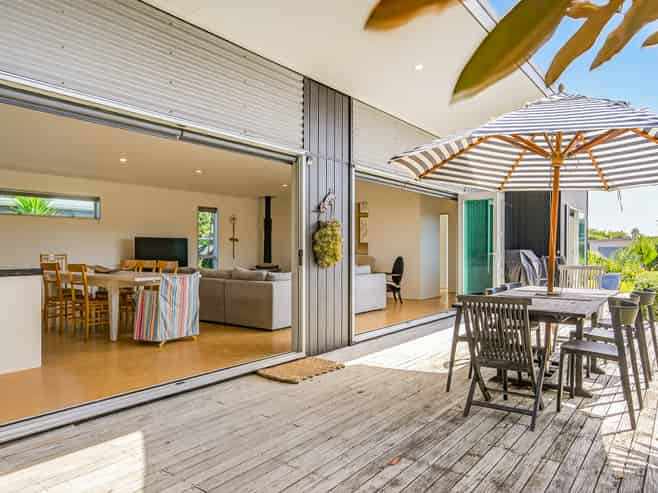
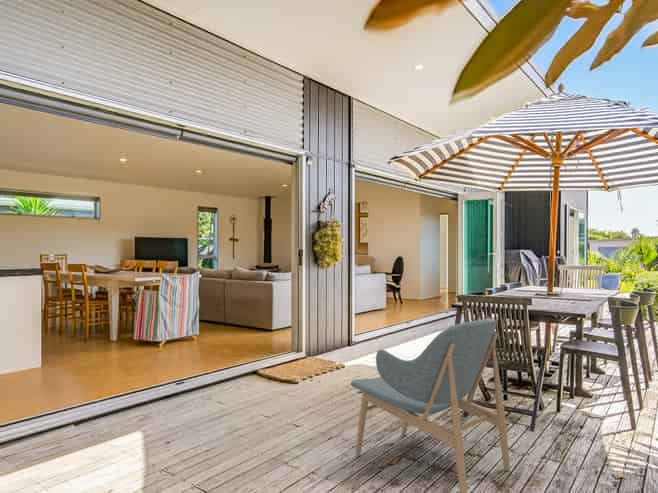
+ lounge chair (426, 387)
